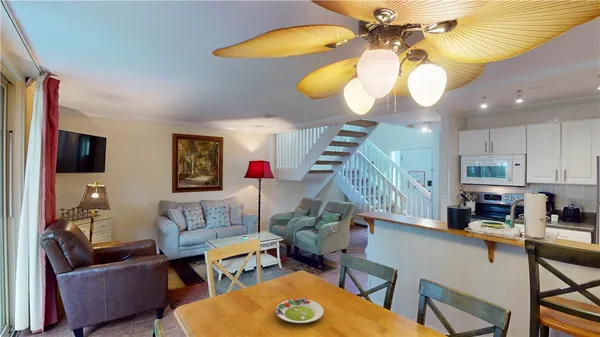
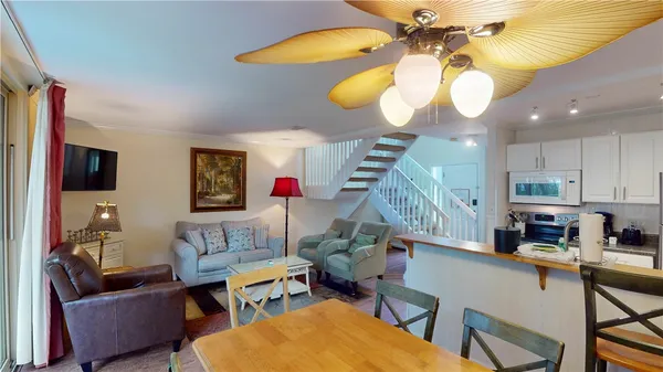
- salad plate (299, 311)
